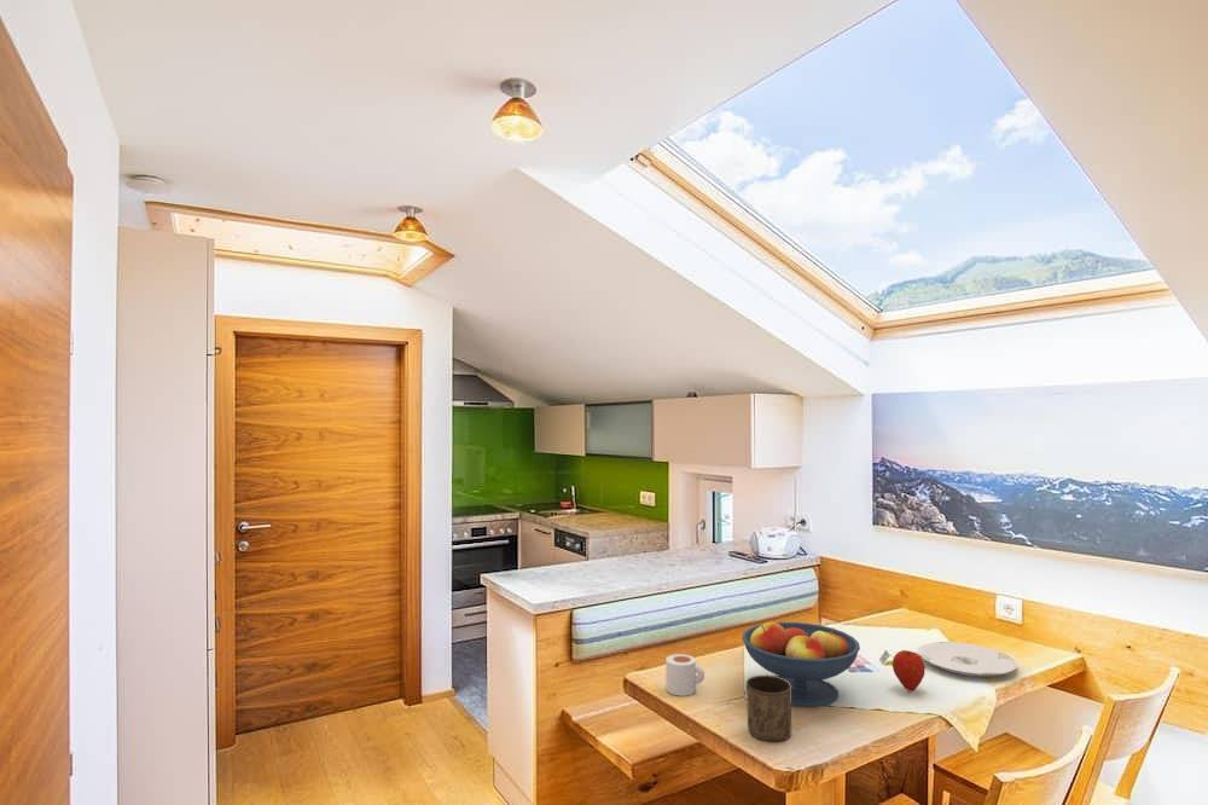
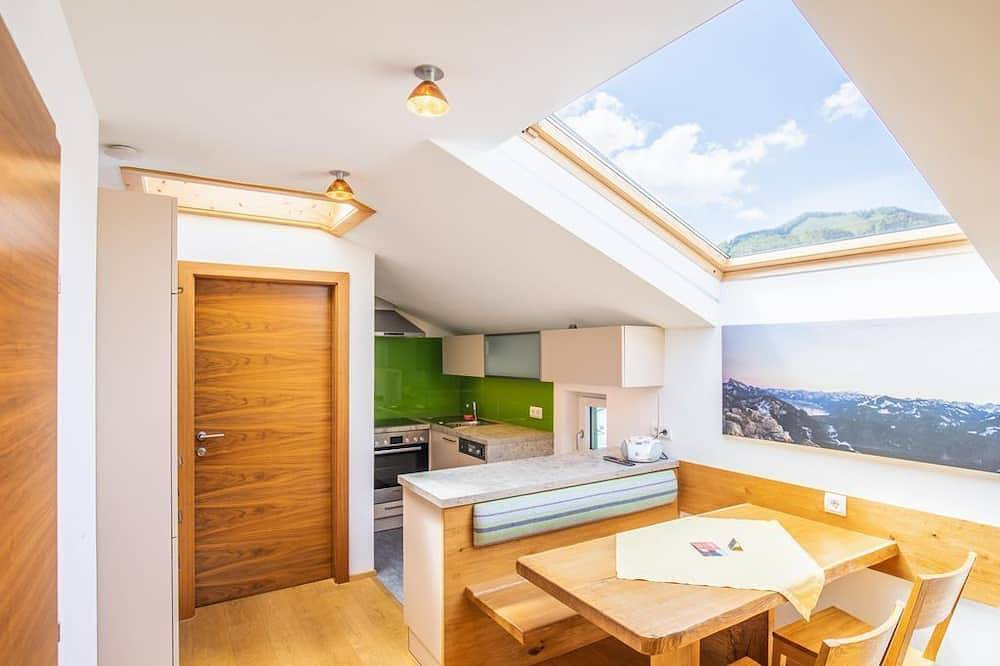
- fruit bowl (800, 655)
- apple (908, 670)
- cup (768, 707)
- mug (685, 674)
- plate (965, 660)
